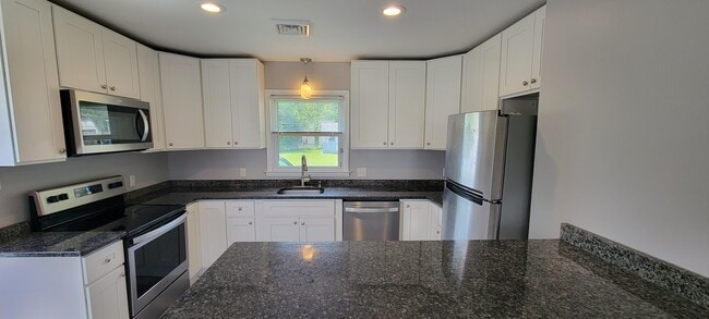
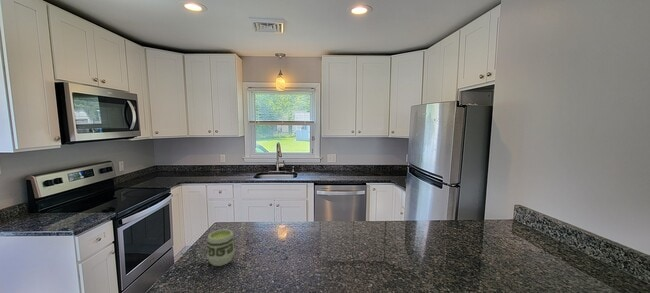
+ cup (221, 247)
